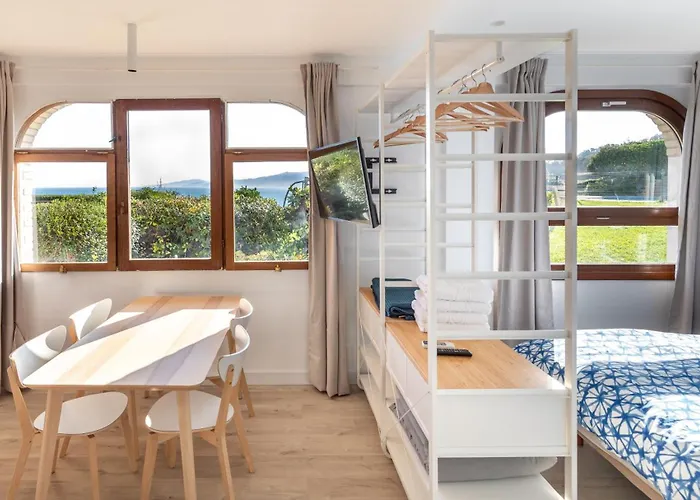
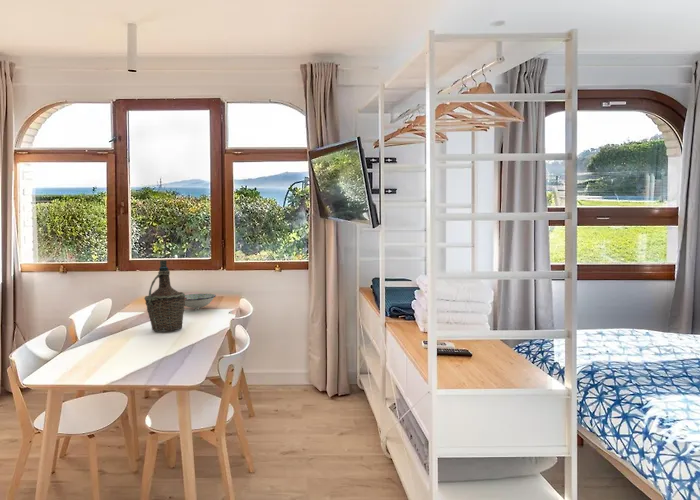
+ bowl (196, 302)
+ bottle (164, 294)
